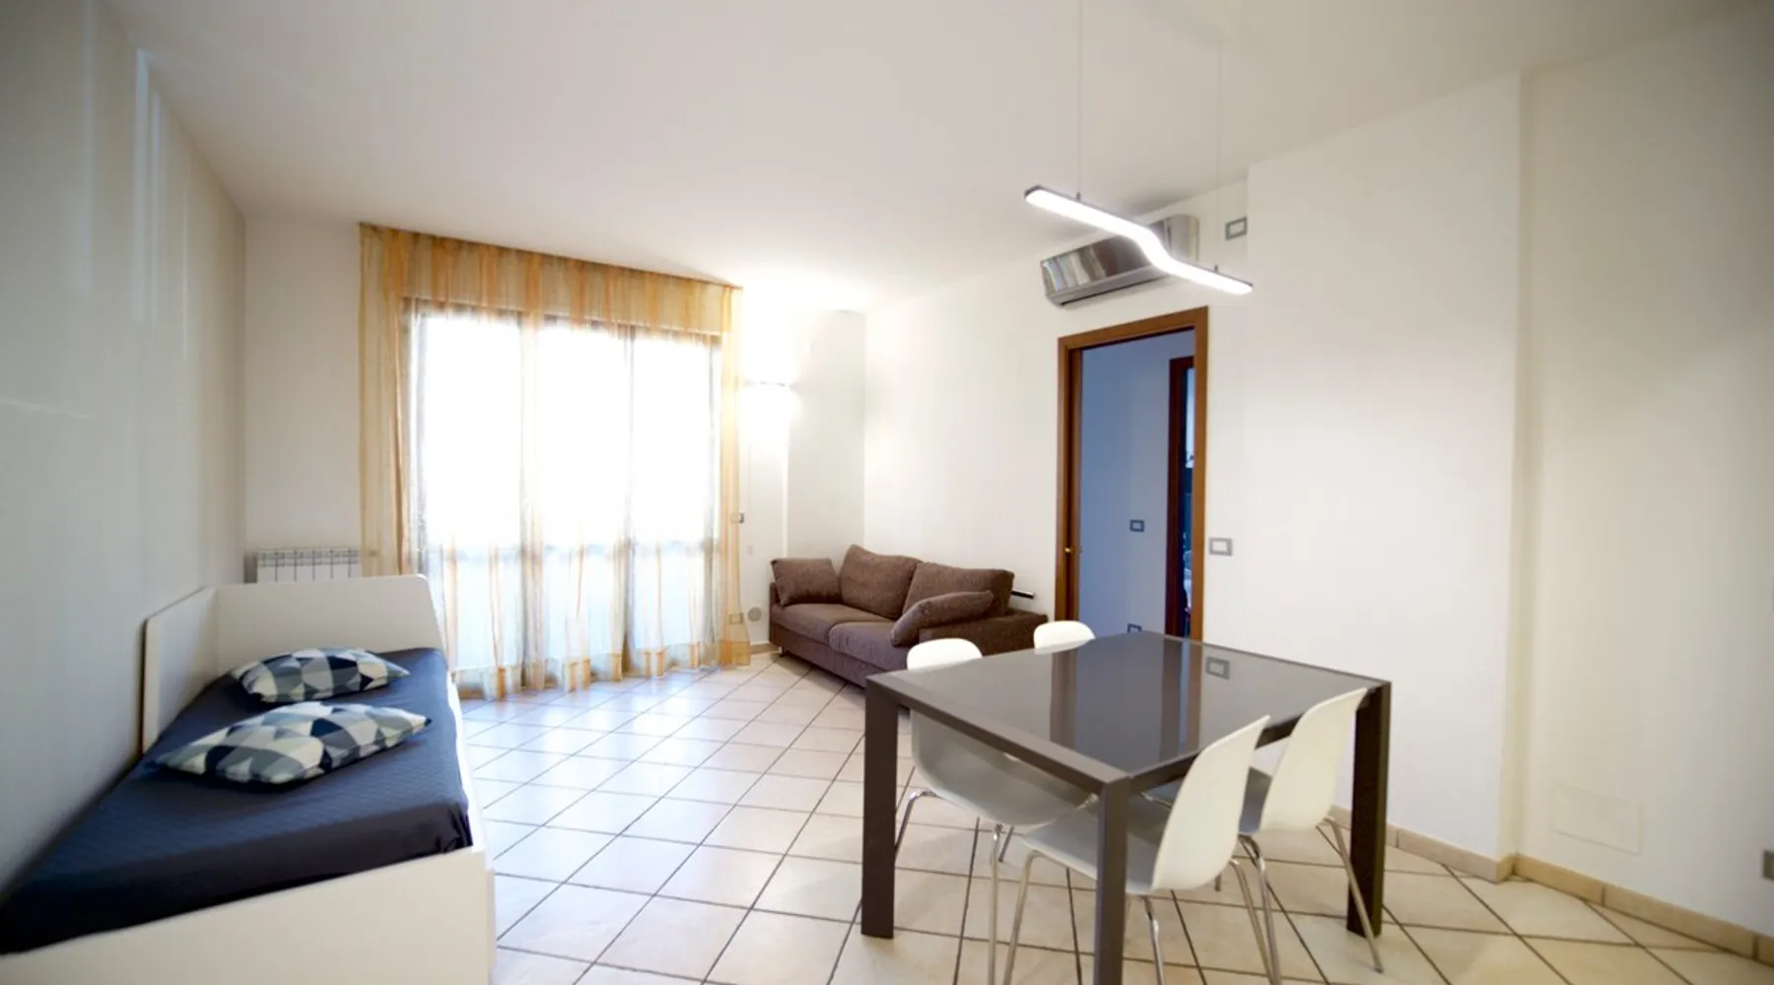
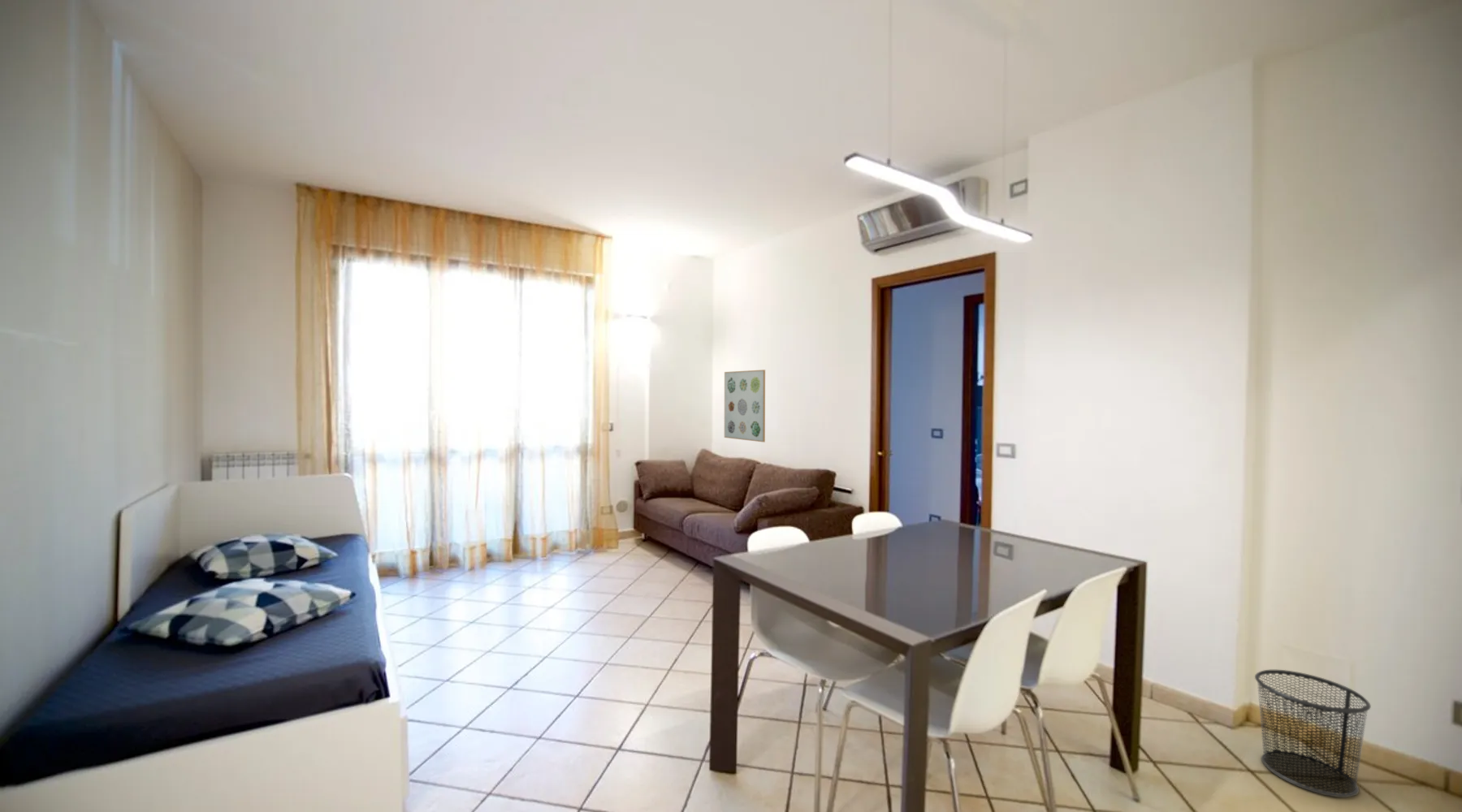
+ waste bin (1308, 731)
+ wall art (743, 405)
